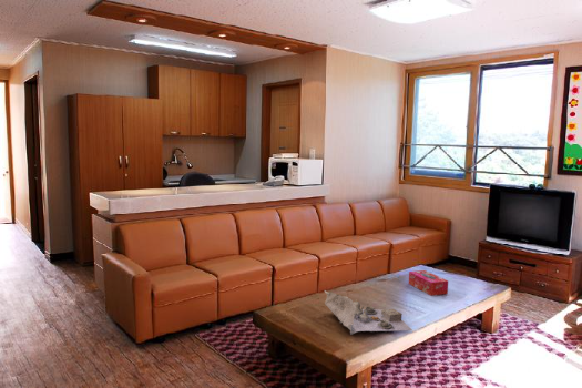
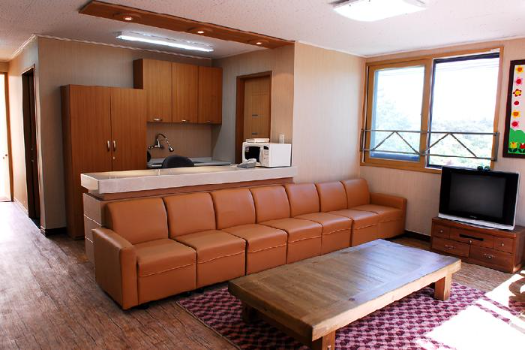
- tea set (368, 308)
- tissue box (427, 282)
